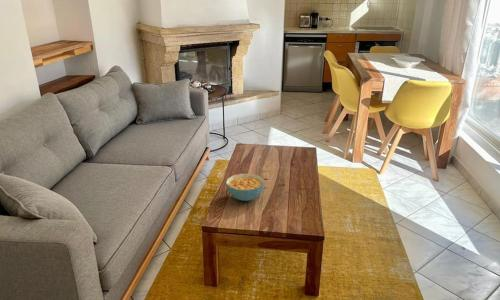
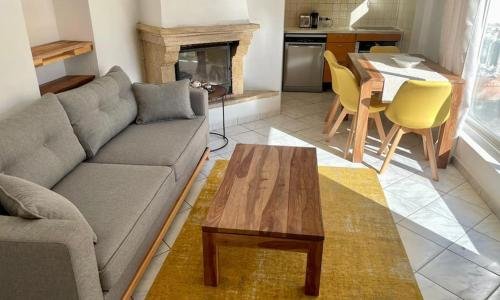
- cereal bowl (245, 189)
